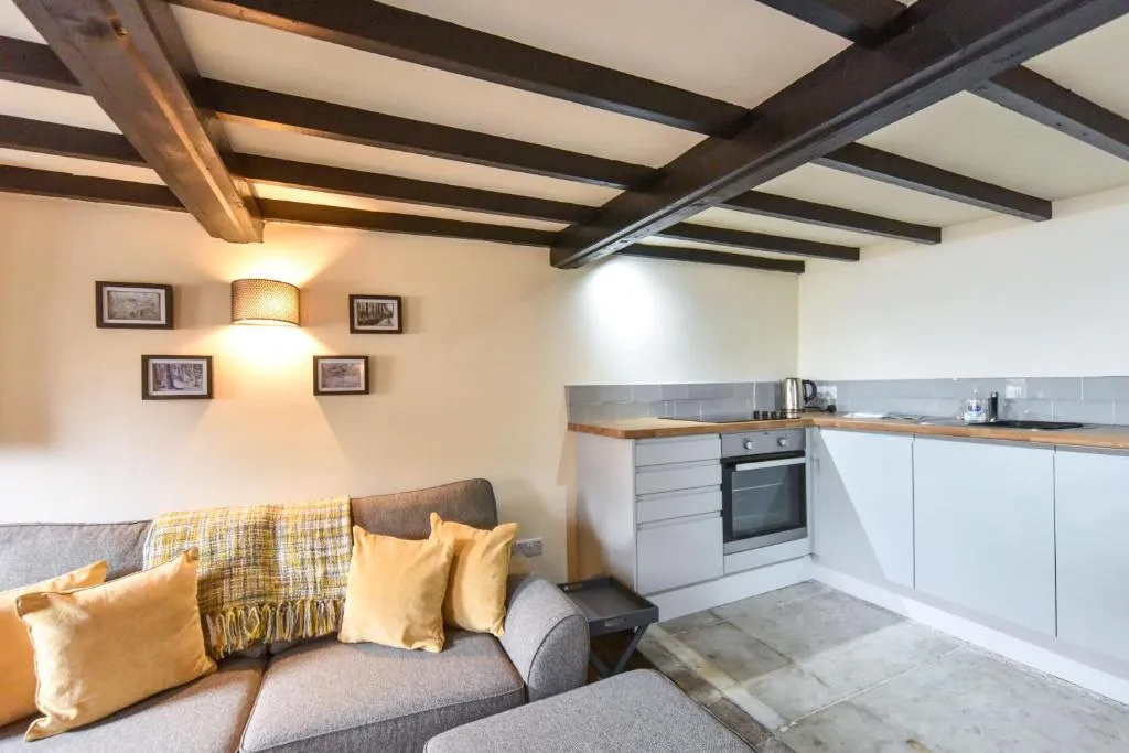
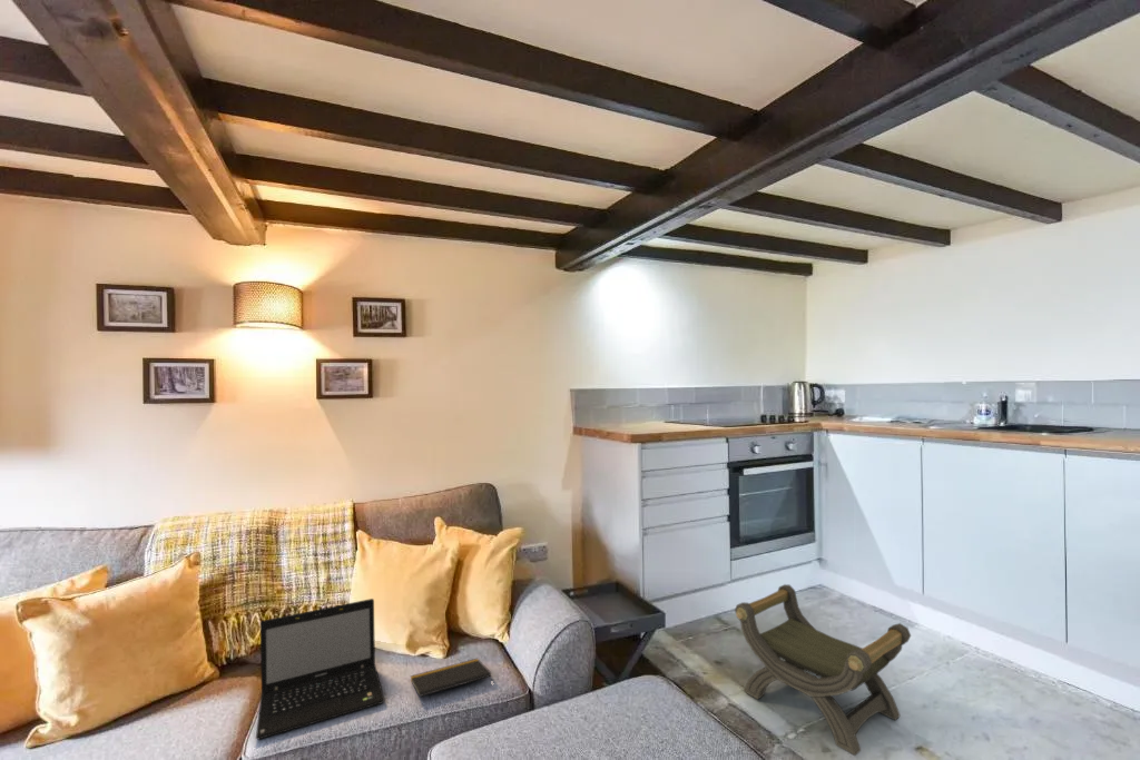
+ laptop (321, 662)
+ notepad (450, 675)
+ stool (818, 659)
